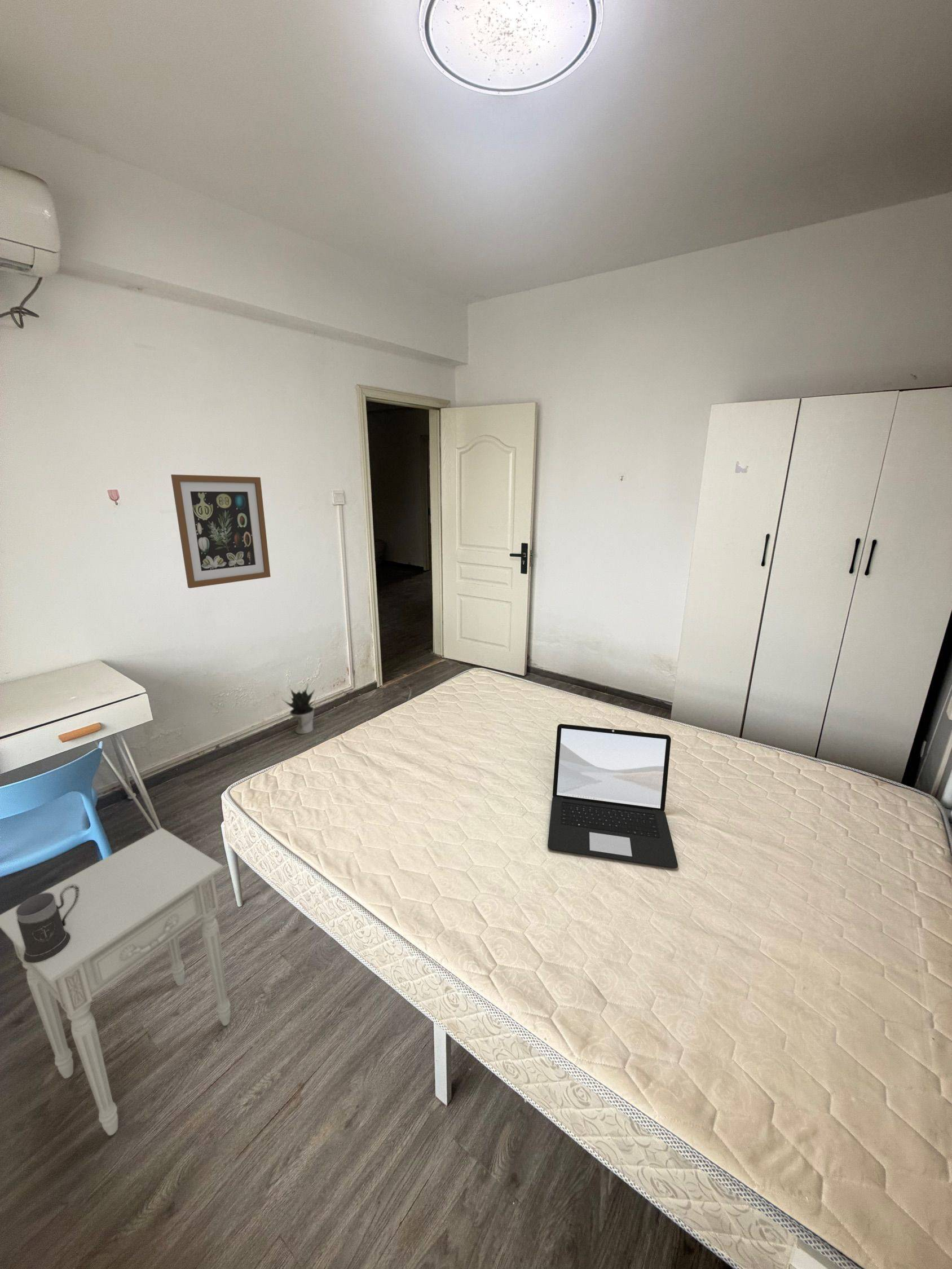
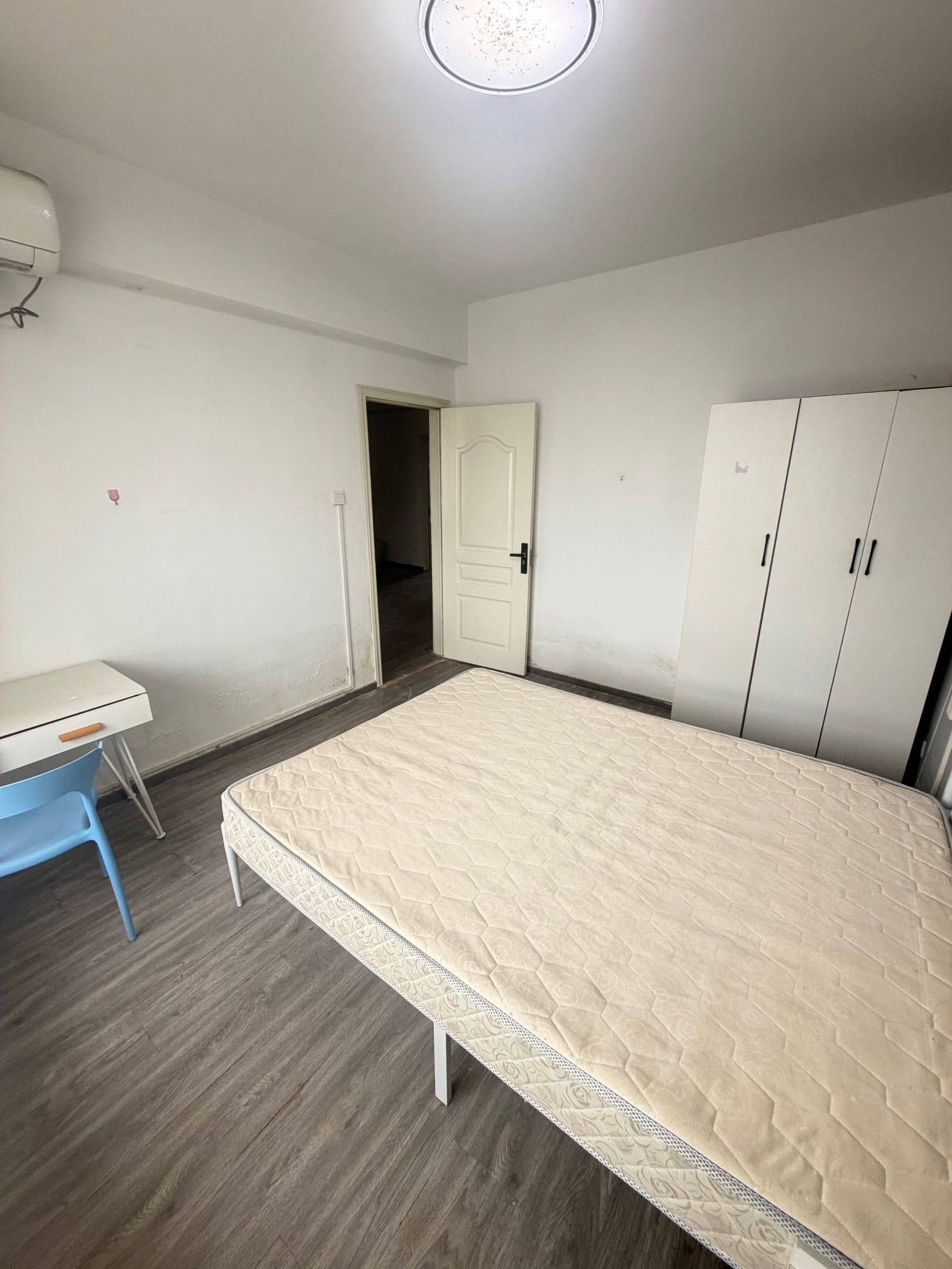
- wall art (225, 530)
- mug (51, 919)
- laptop (612, 790)
- nightstand (130, 969)
- potted plant (302, 708)
